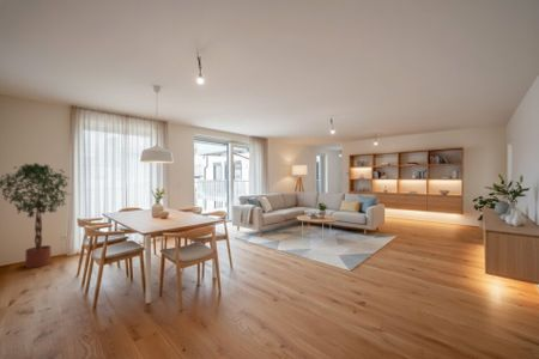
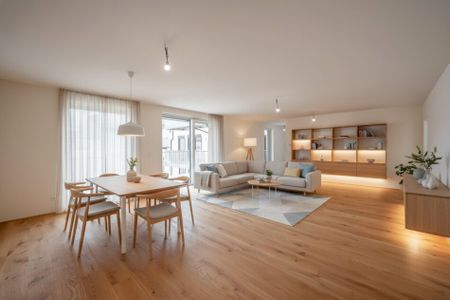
- potted tree (36, 214)
